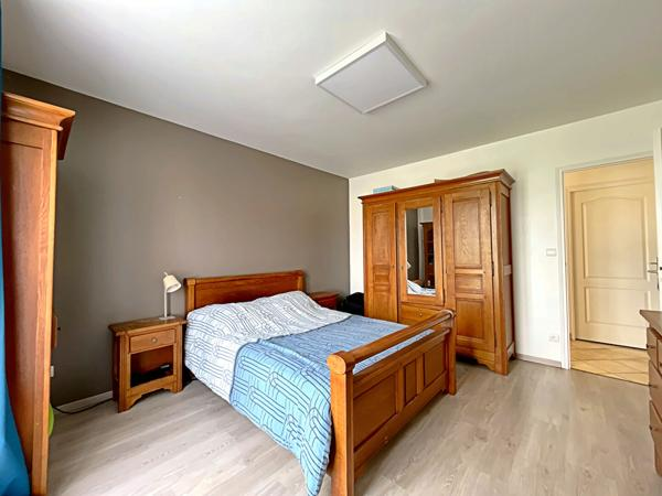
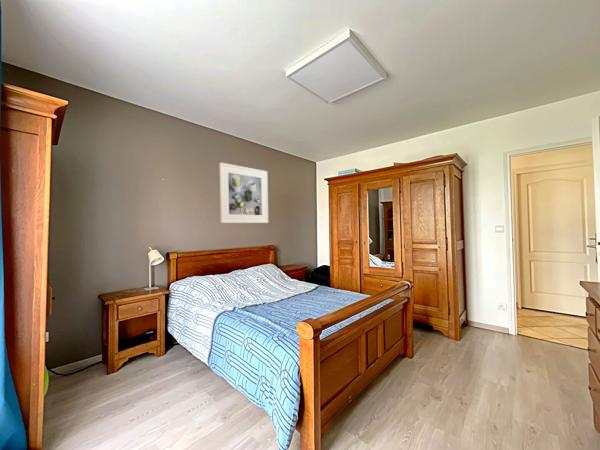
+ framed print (245, 195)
